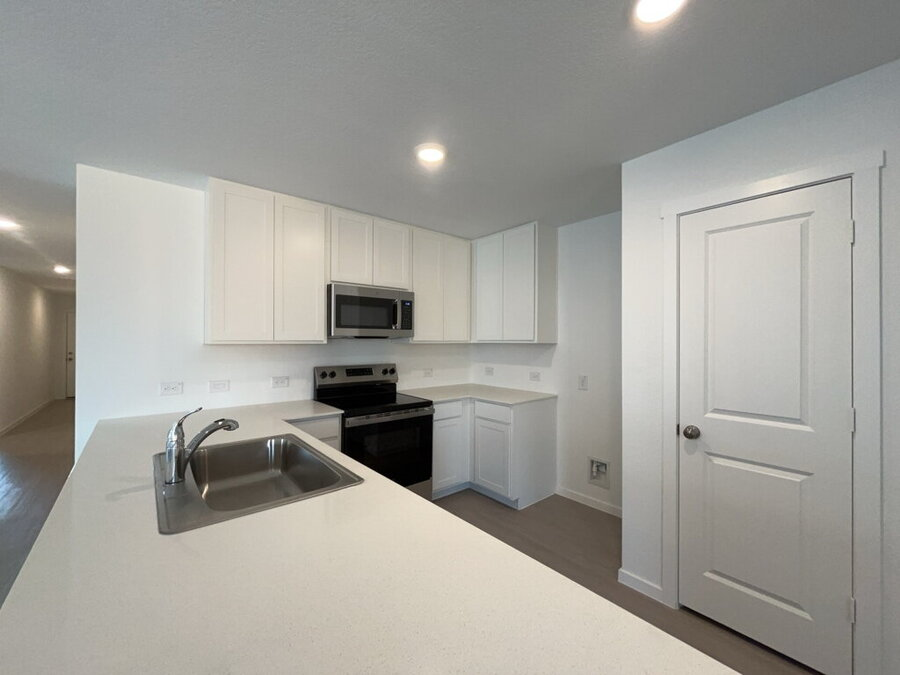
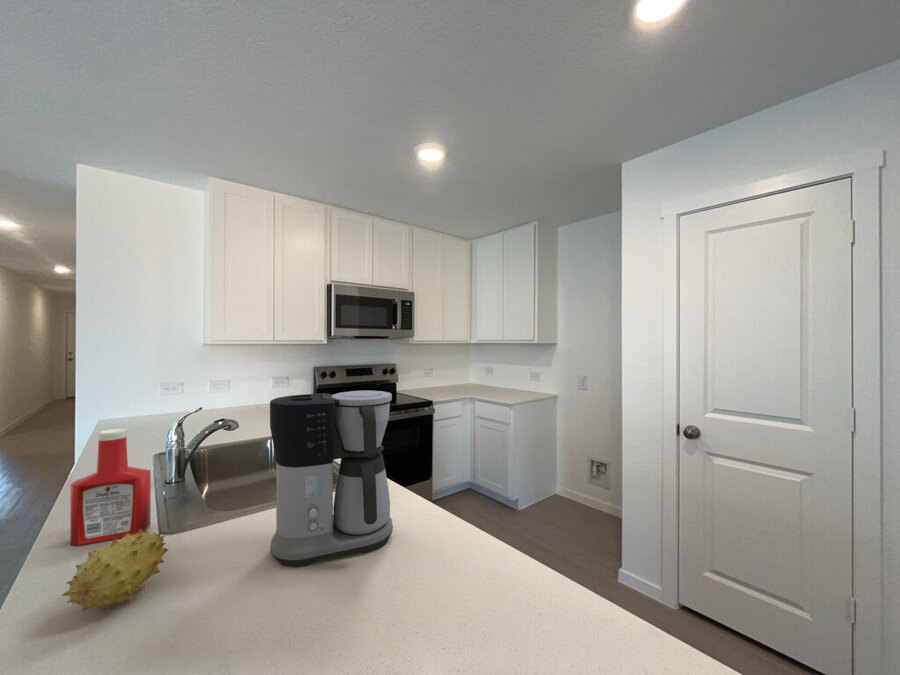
+ fruit (122, 564)
+ coffee maker (332, 470)
+ soap bottle (112, 482)
